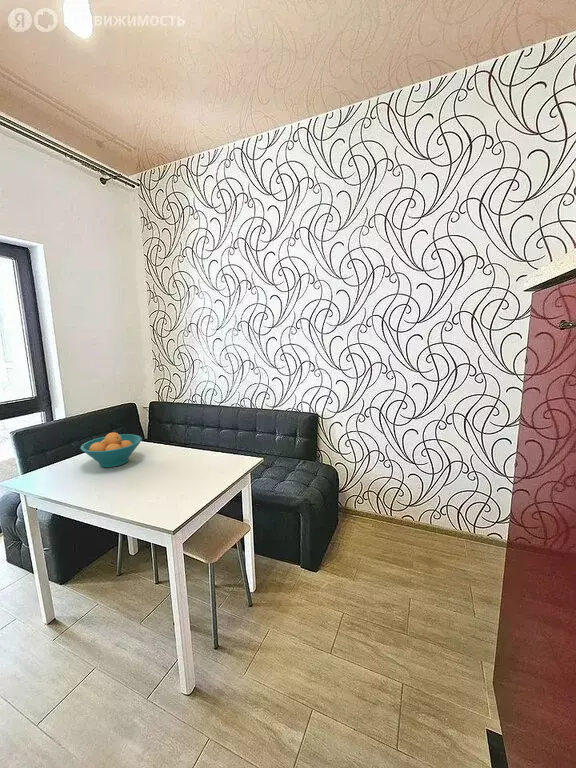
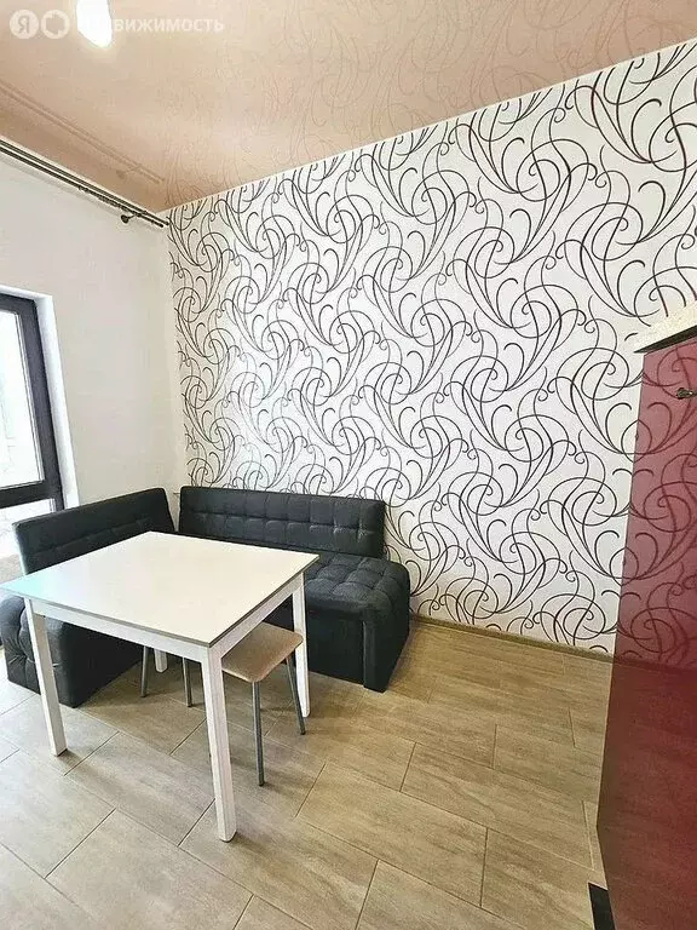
- fruit bowl (112, 447)
